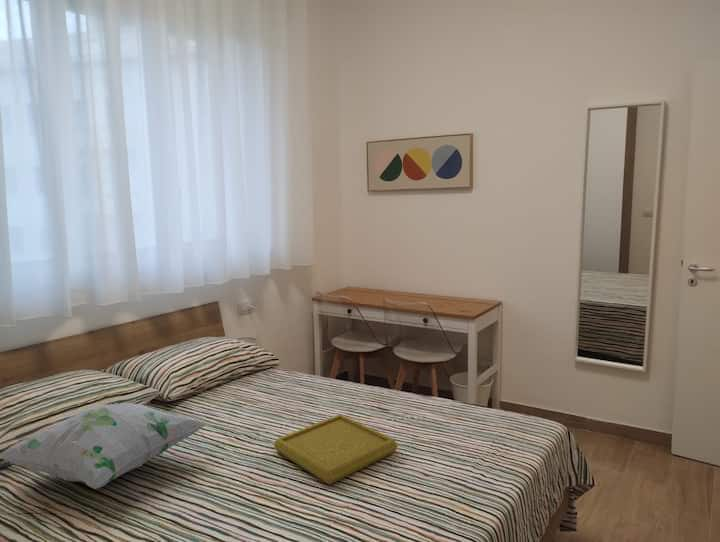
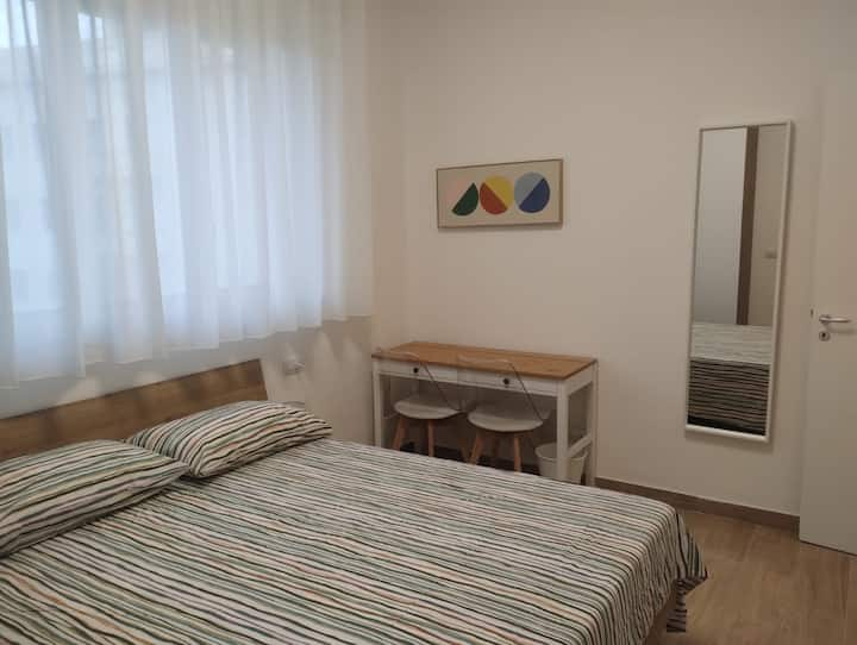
- serving tray (335, 445)
- decorative pillow (107, 438)
